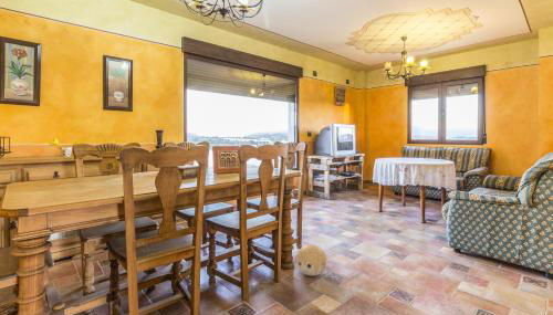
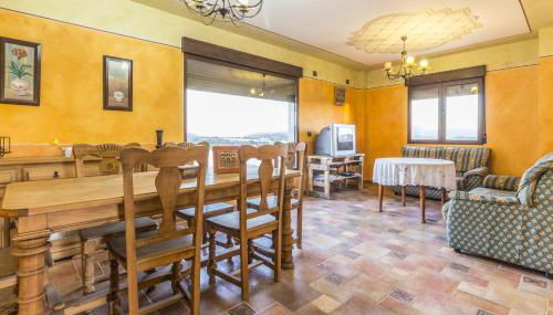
- ball (311, 260)
